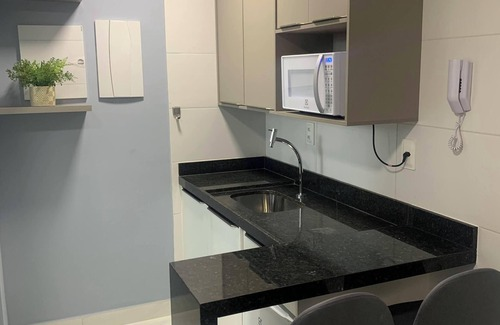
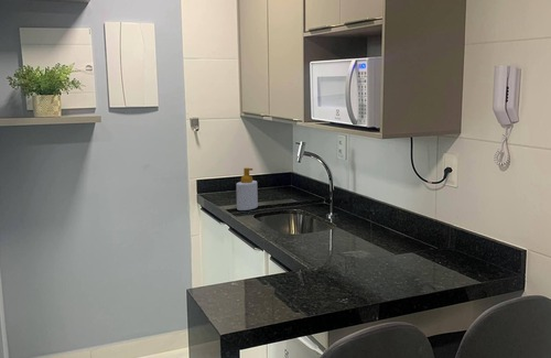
+ soap bottle (247, 187)
